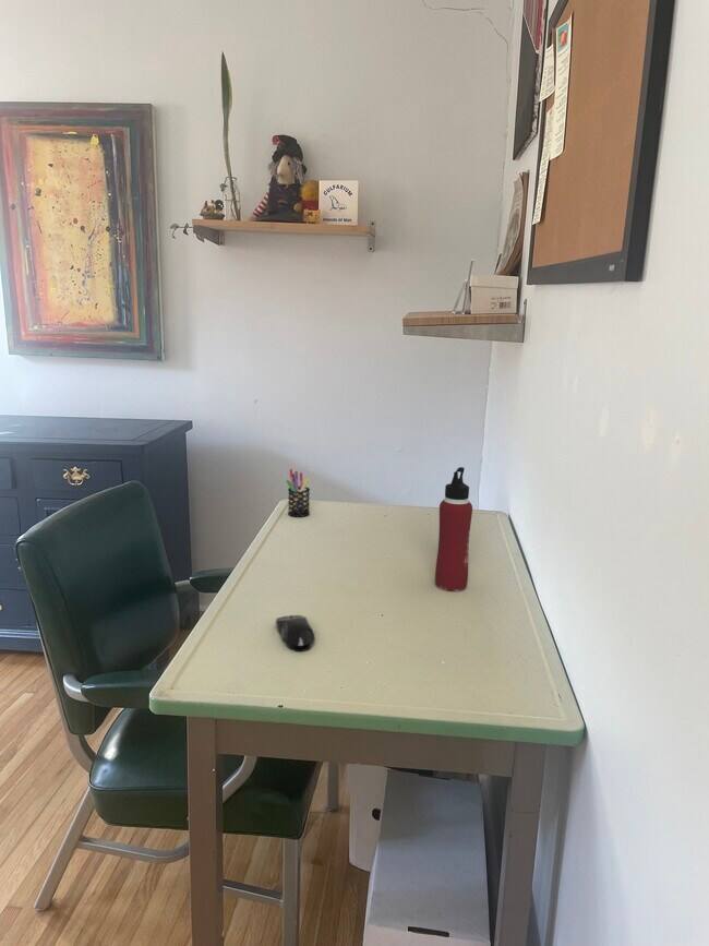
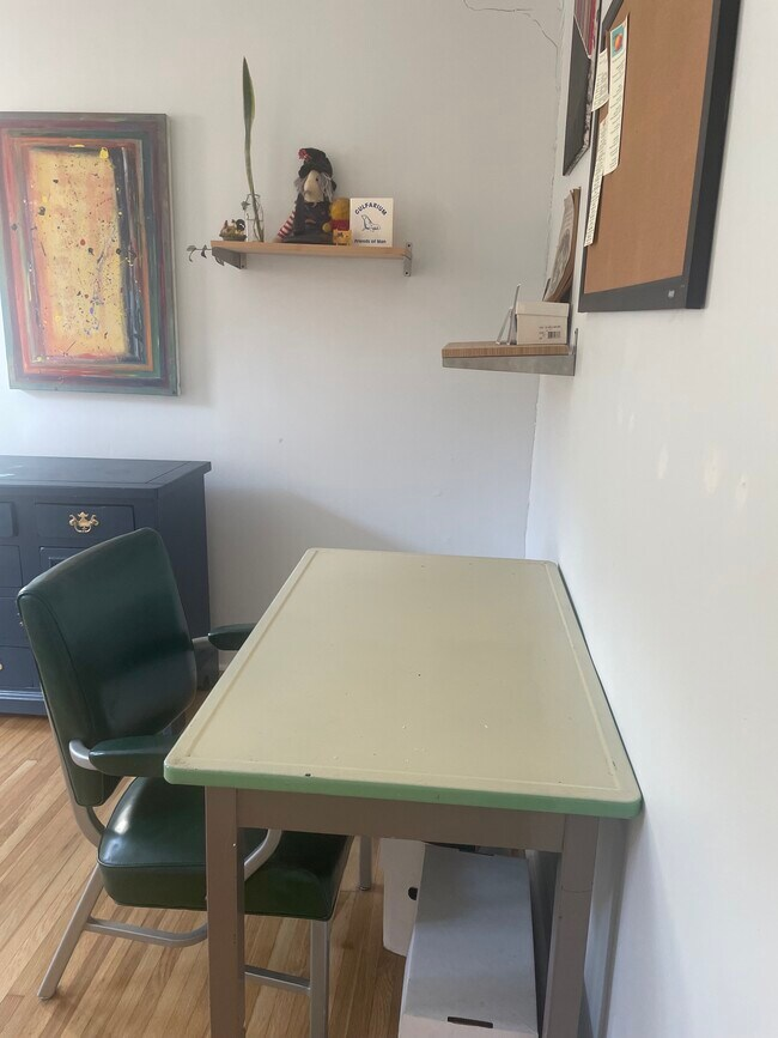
- pen holder (296, 492)
- water bottle (454, 528)
- computer mouse (295, 625)
